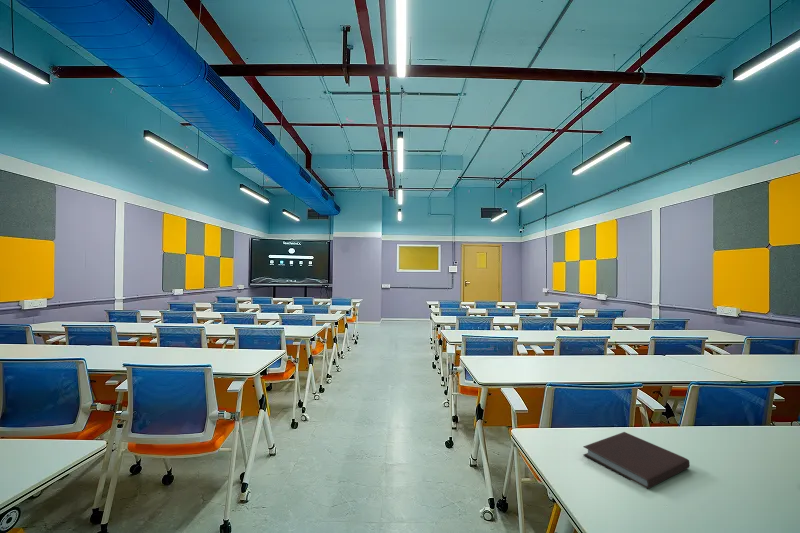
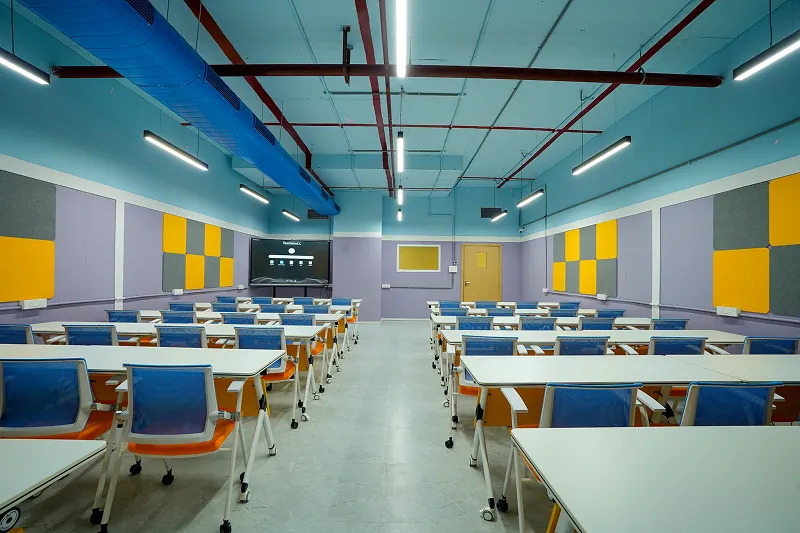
- notebook (634, 457)
